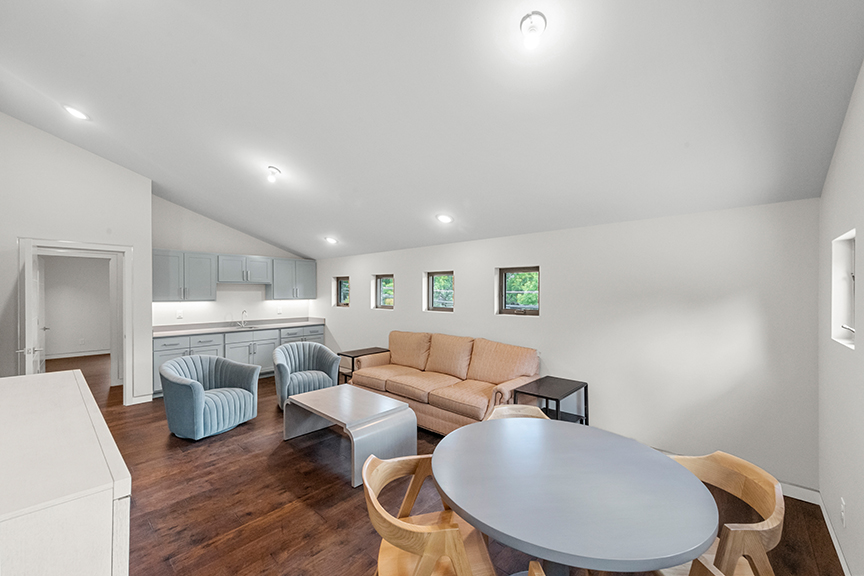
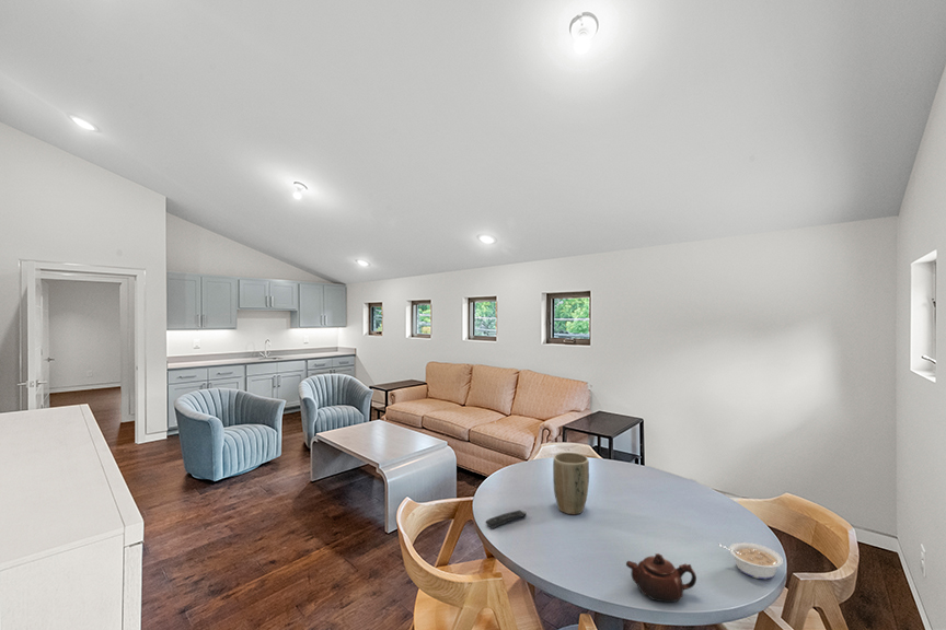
+ legume (753, 560)
+ plant pot (570, 482)
+ teapot (660, 572)
+ remote control (507, 517)
